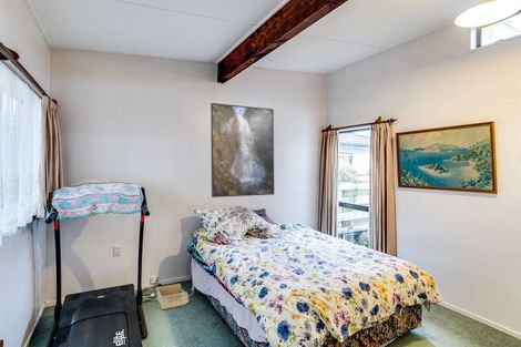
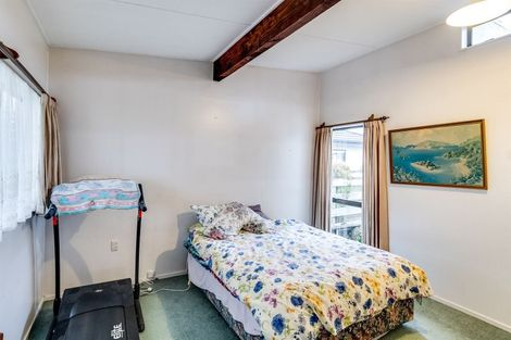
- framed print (244, 151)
- storage bin (172, 295)
